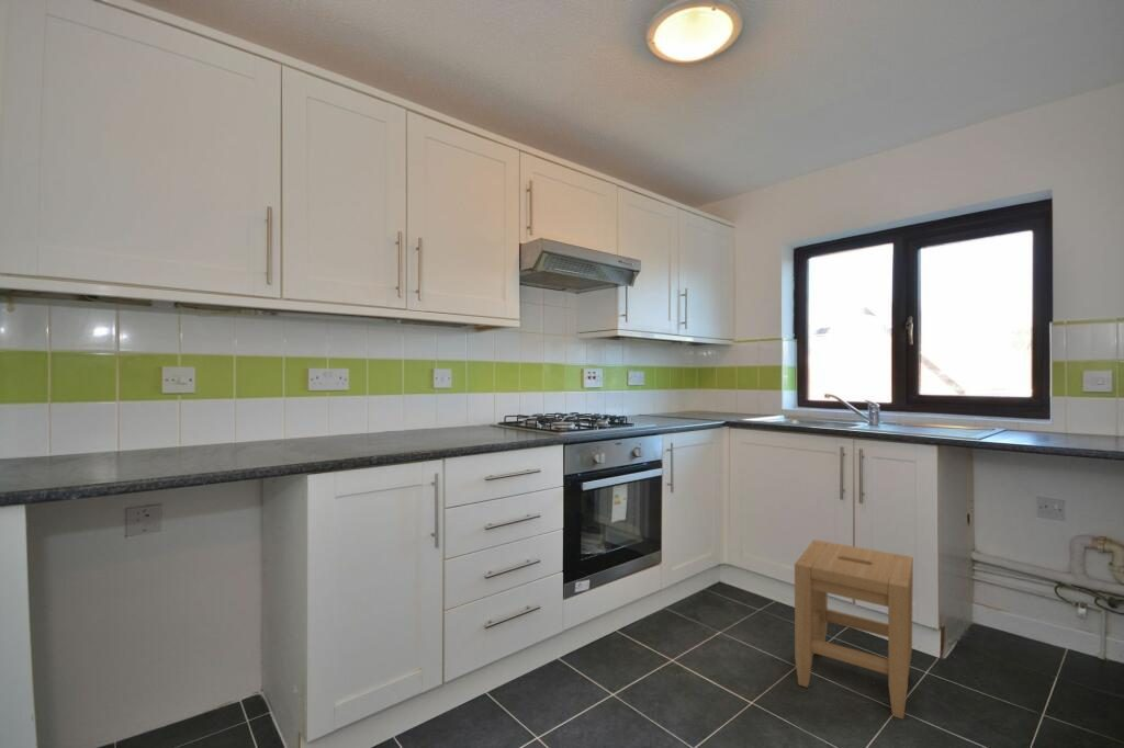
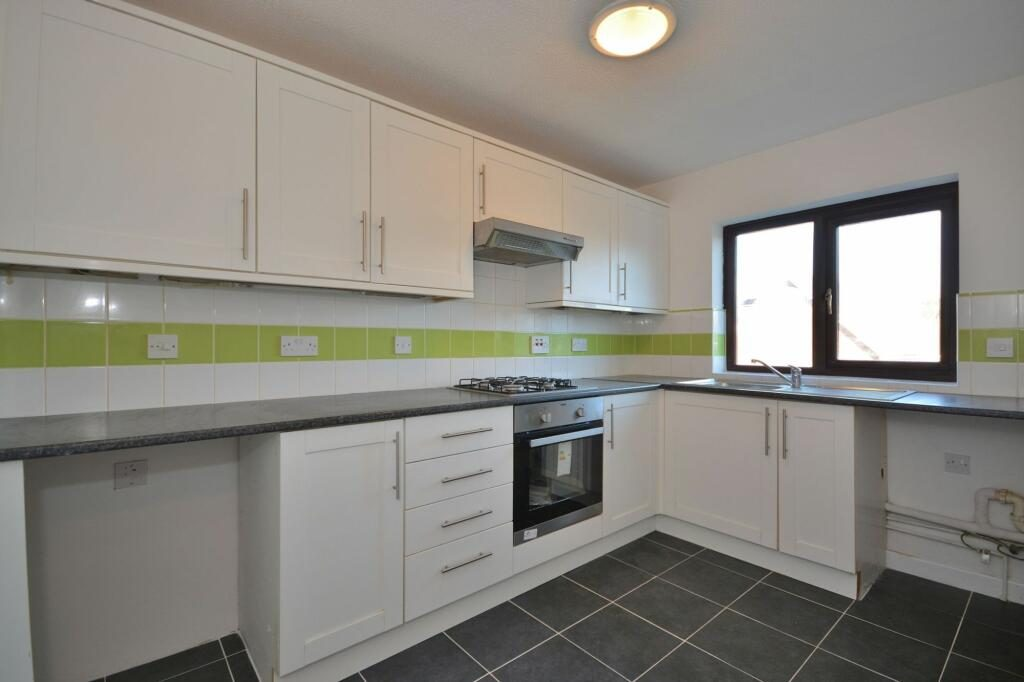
- stool (854, 620)
